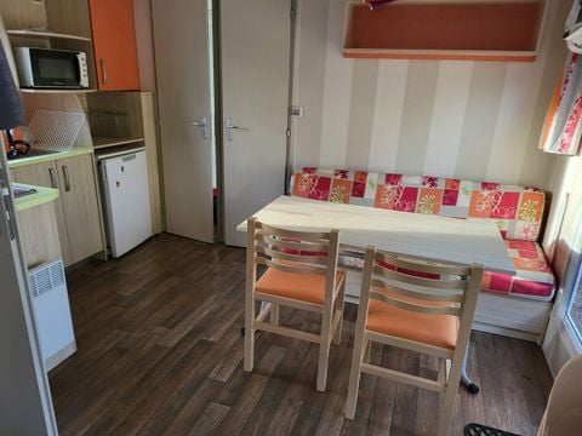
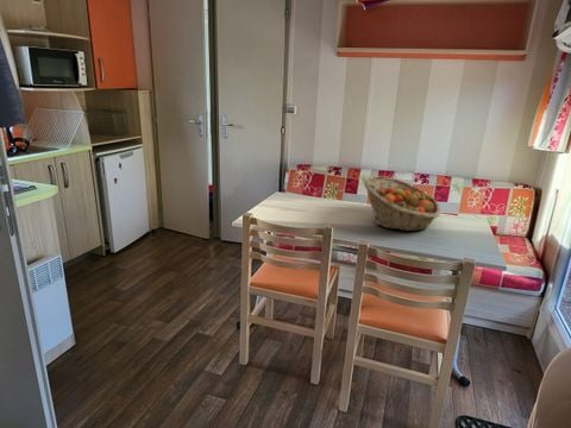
+ fruit basket (401, 201)
